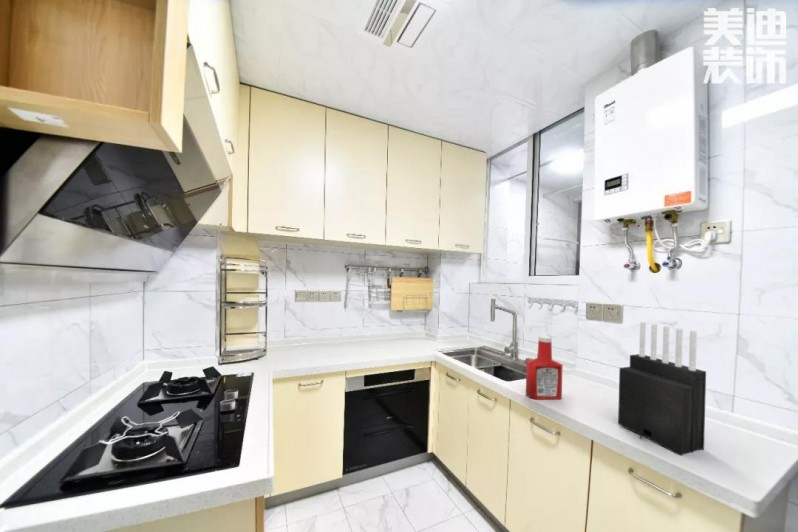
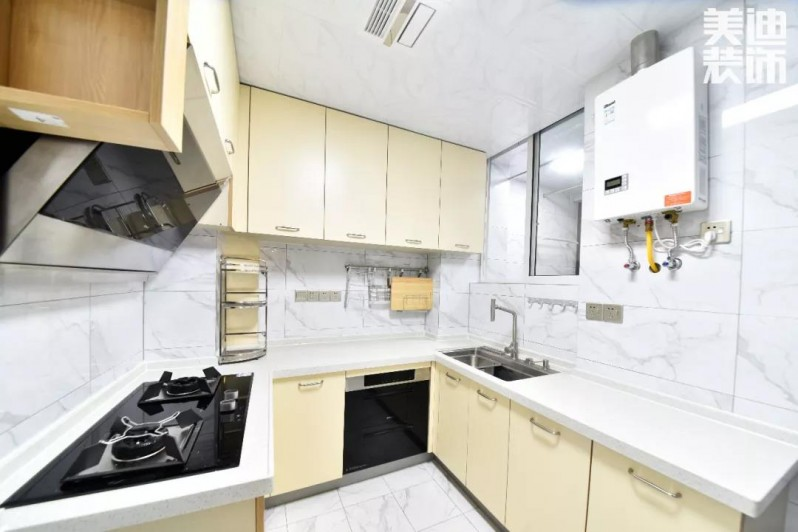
- soap bottle (544, 366)
- knife block (657, 381)
